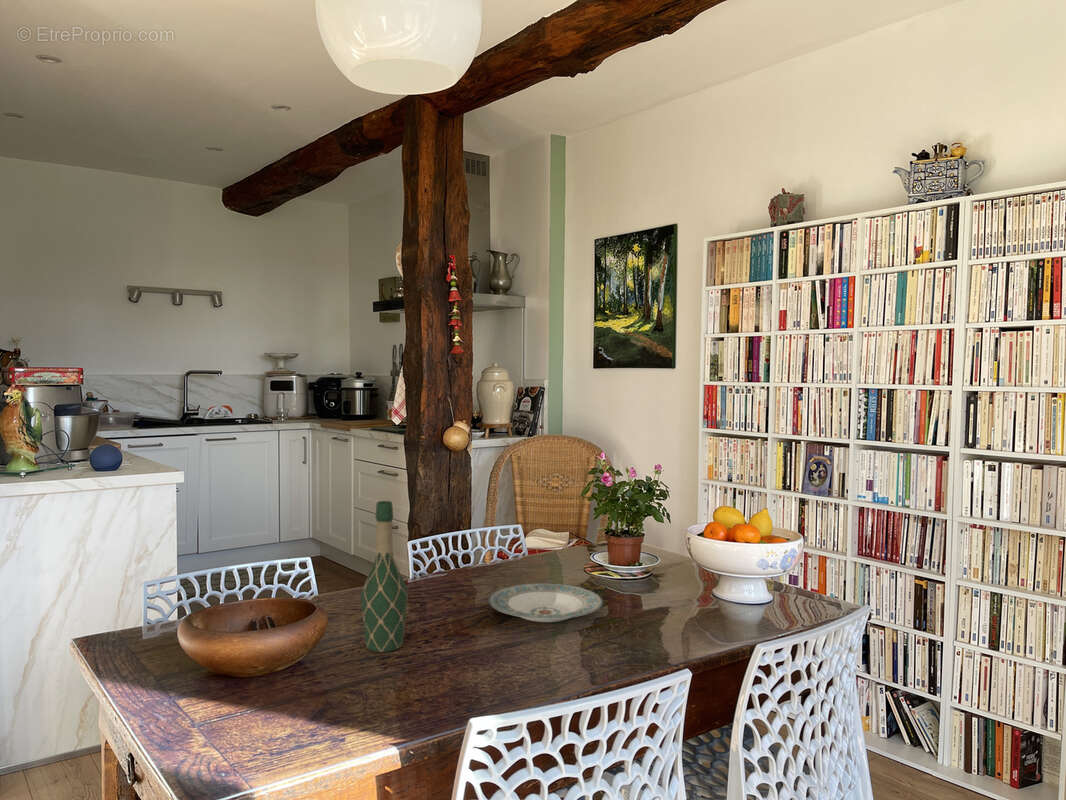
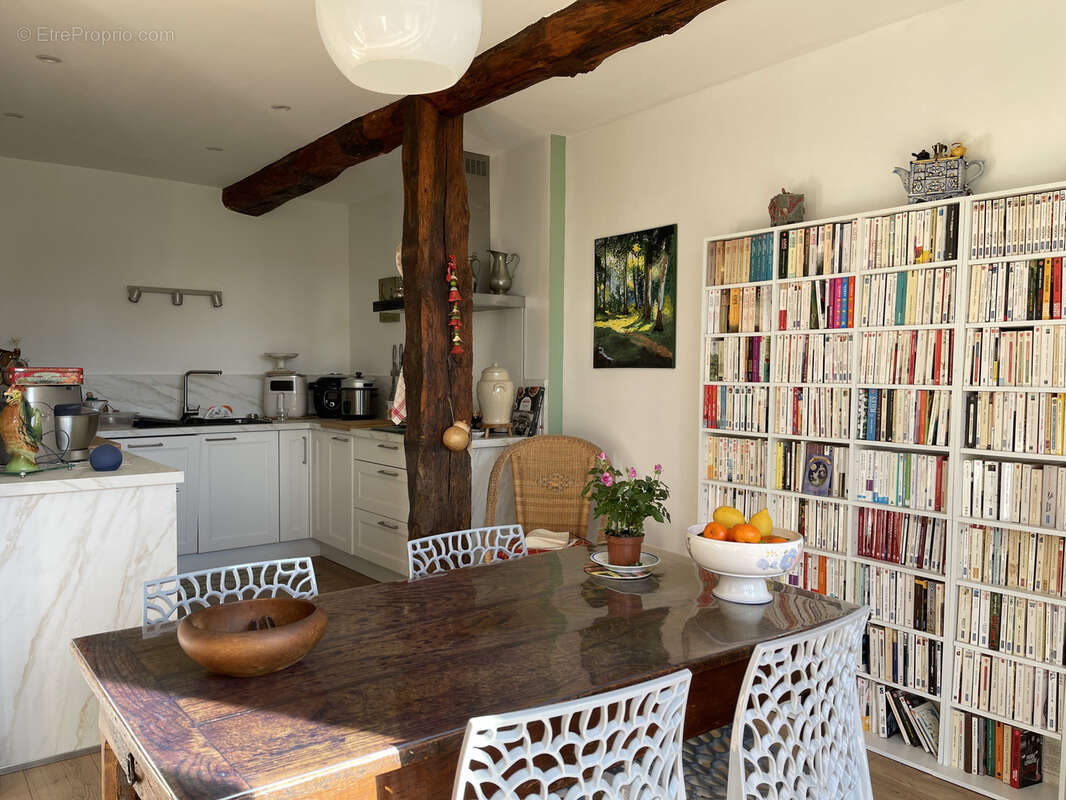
- plate (545, 606)
- wine bottle (384, 574)
